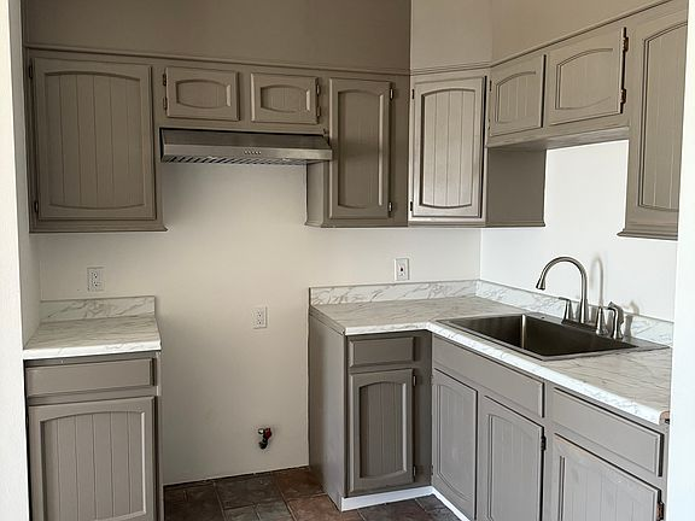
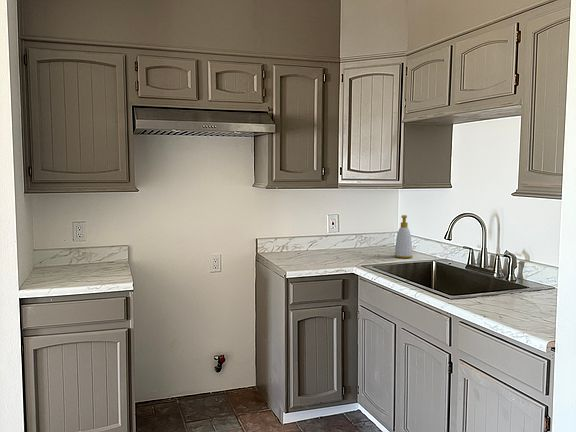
+ soap bottle (403, 236)
